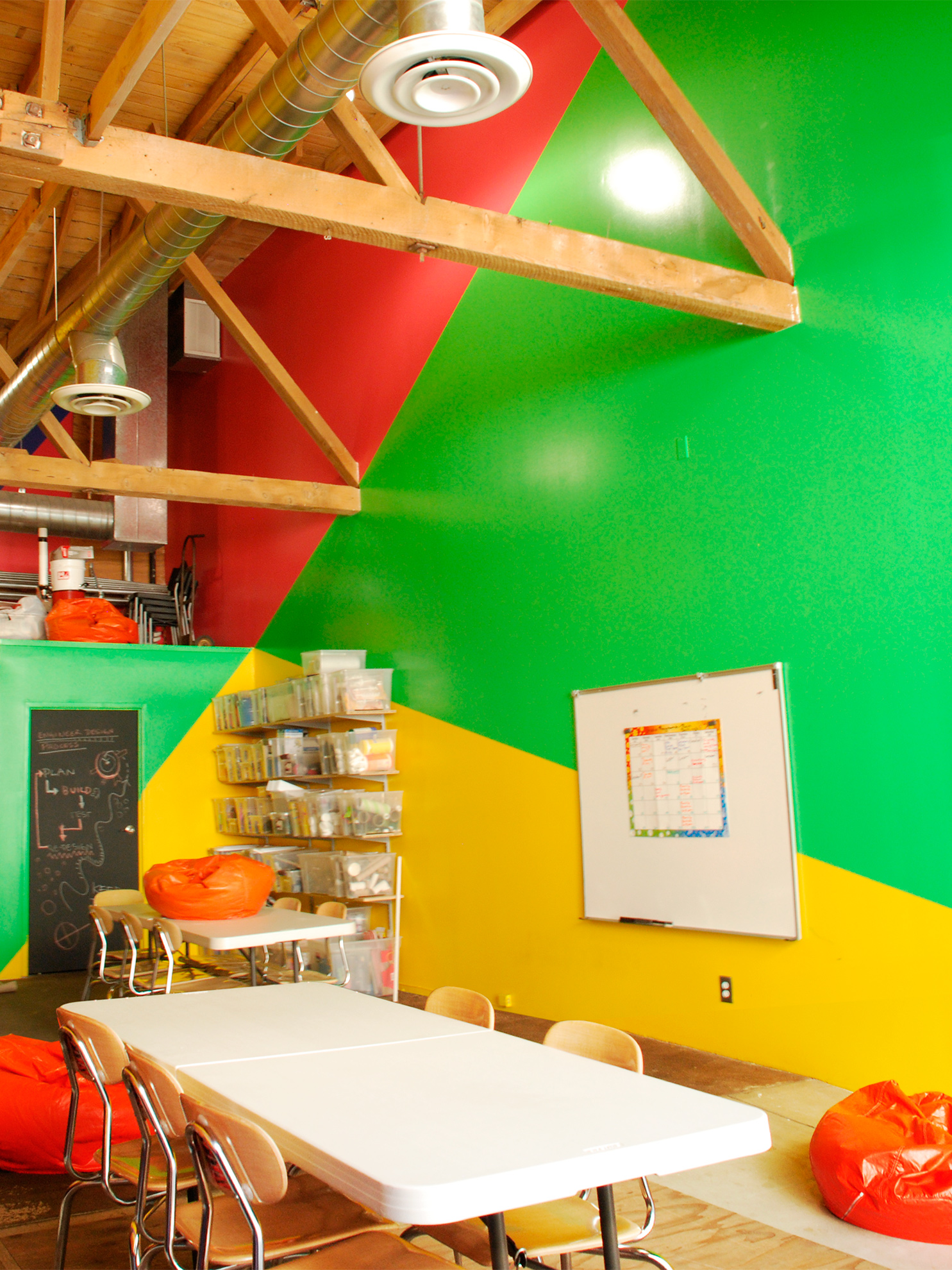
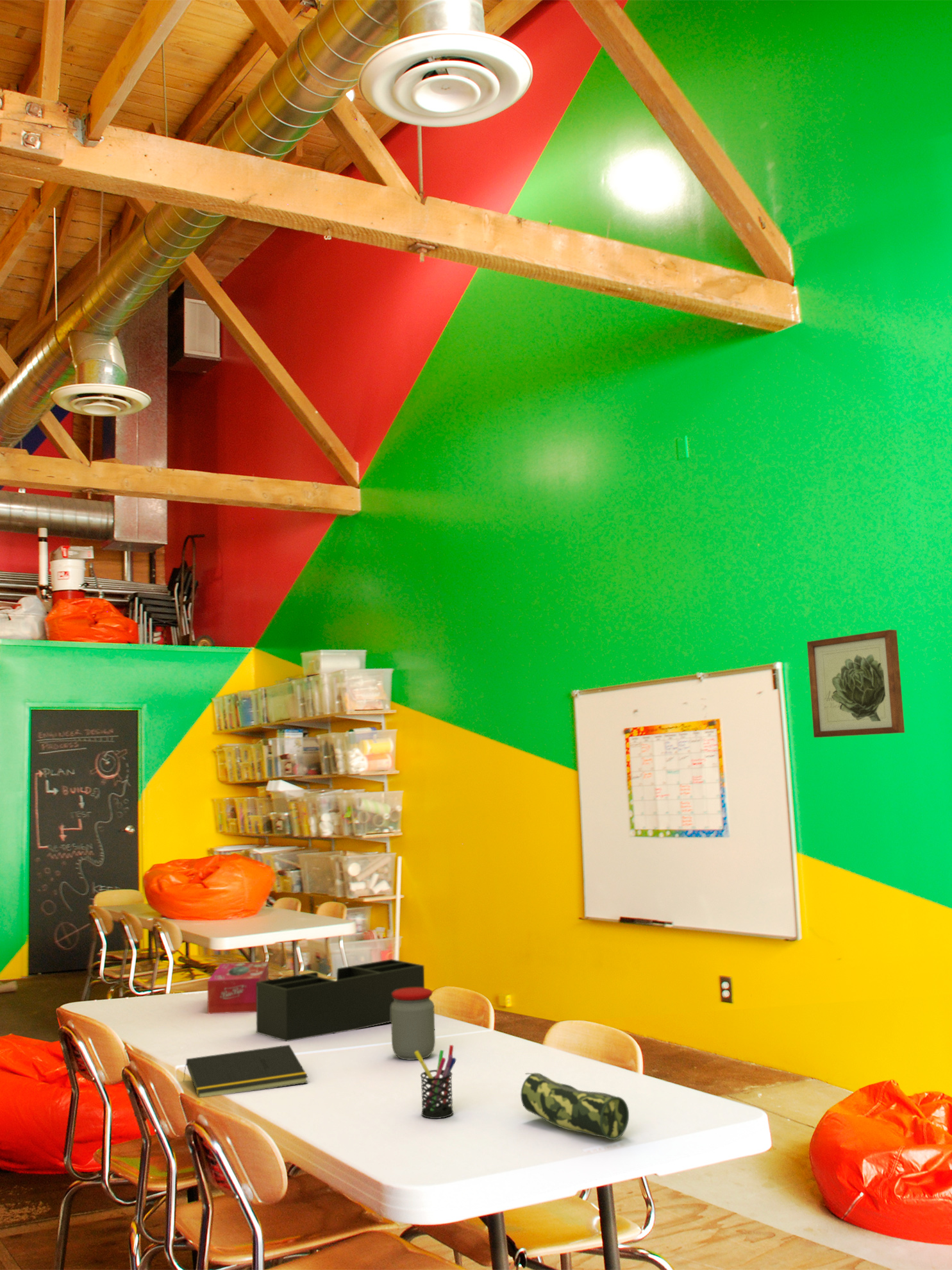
+ jar (413, 1022)
+ pencil case (571, 1105)
+ pen holder (439, 1078)
+ tissue box (239, 987)
+ notepad (246, 1071)
+ desk organizer (342, 999)
+ wall art (854, 685)
